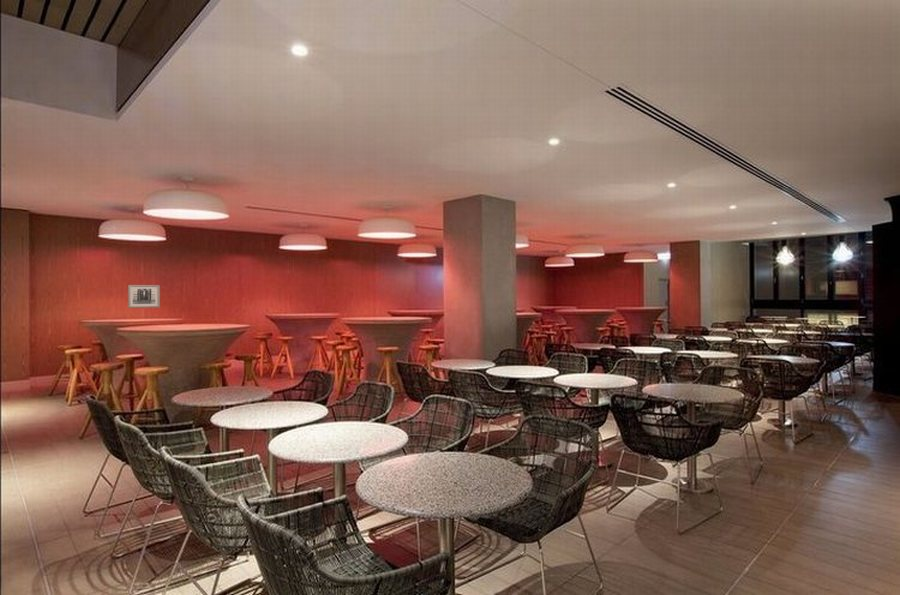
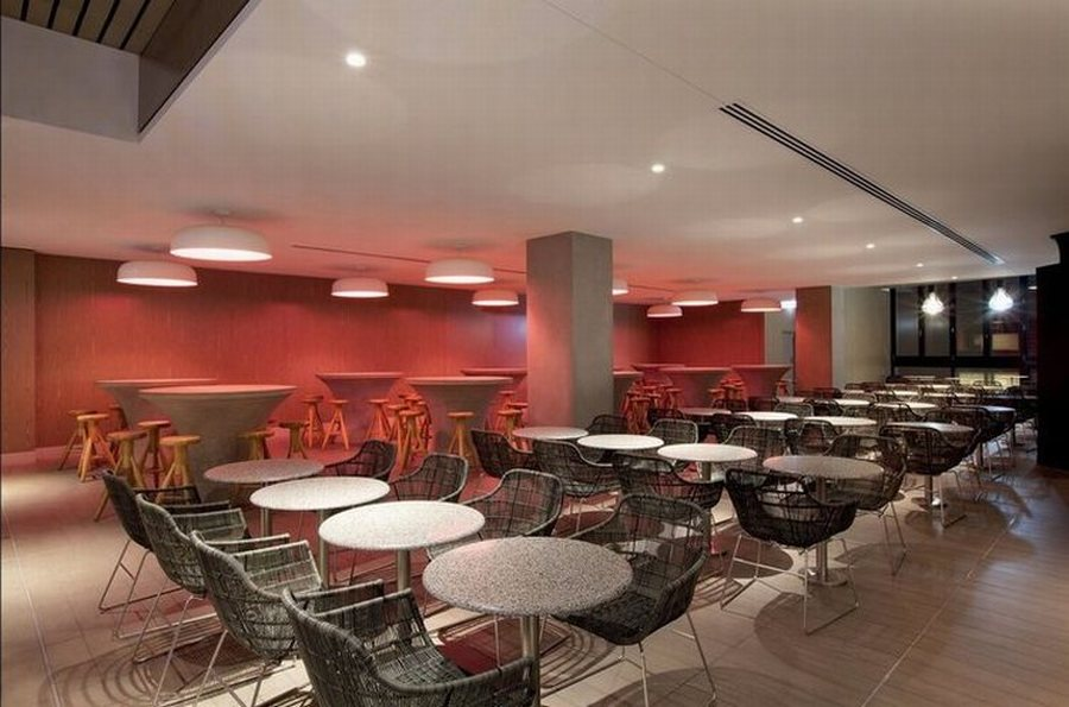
- wall art (144, 296)
